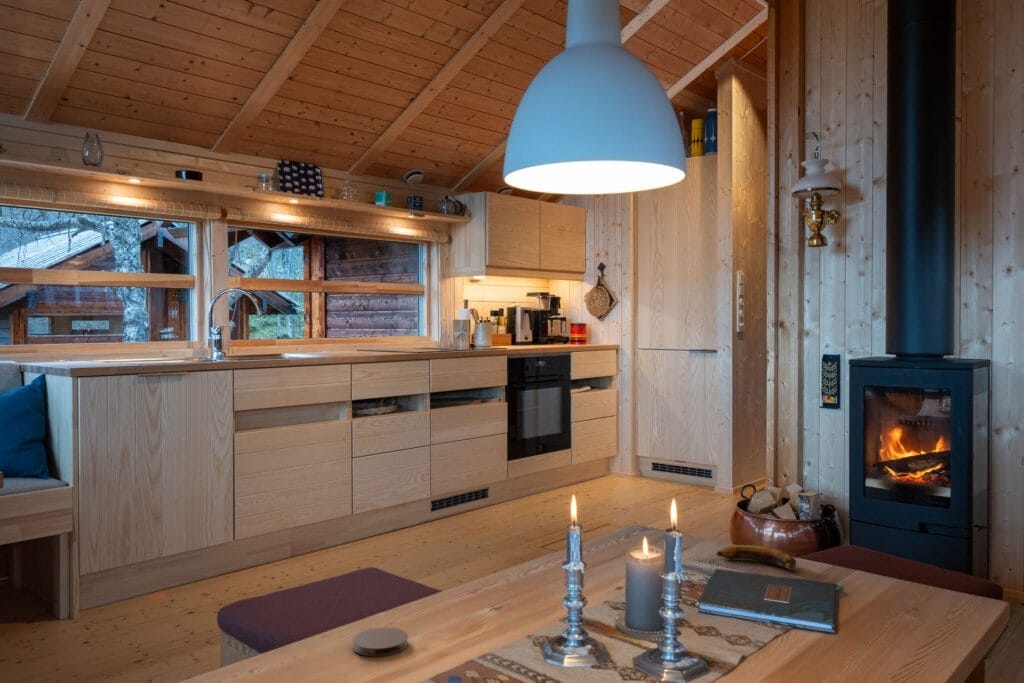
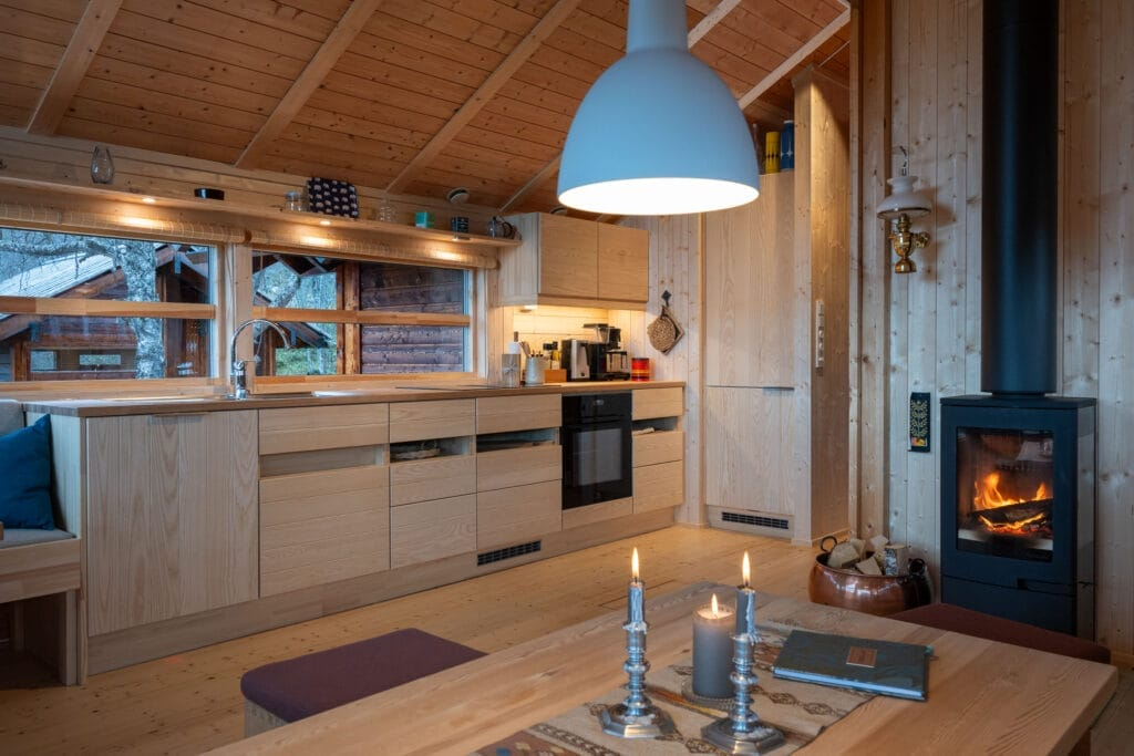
- coaster (380, 641)
- banana (758, 557)
